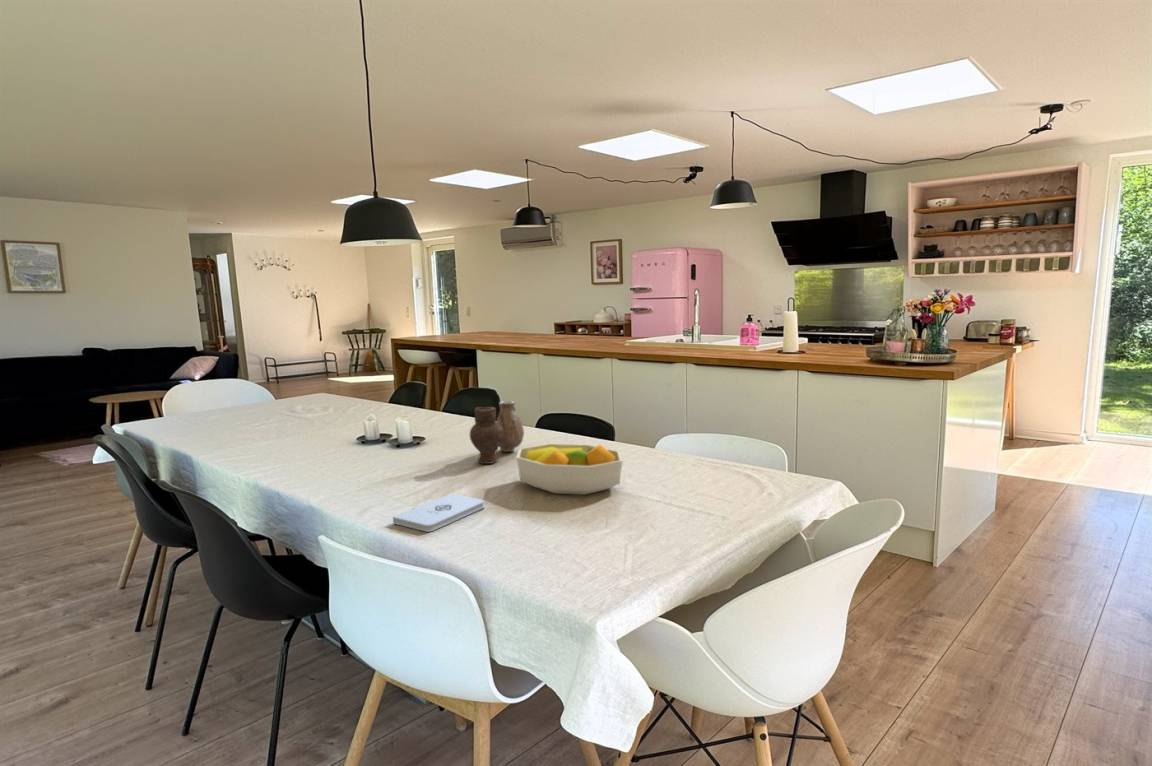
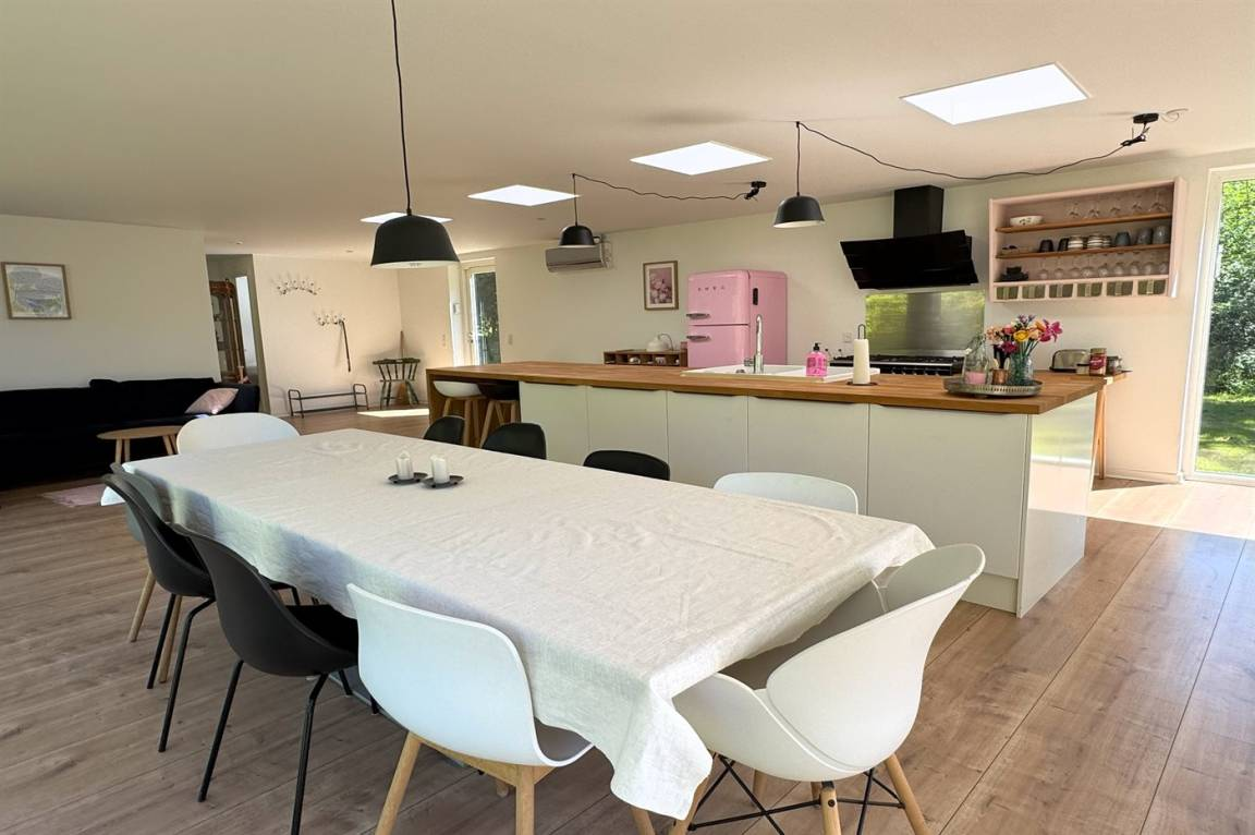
- notepad (441, 511)
- fruit bowl (568, 462)
- vase (497, 430)
